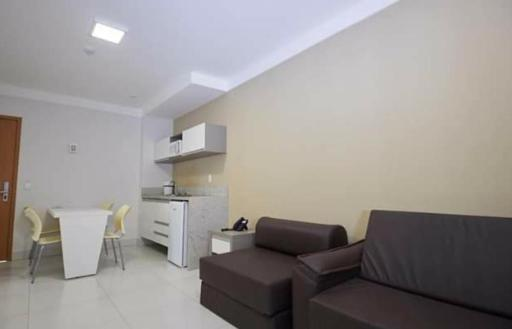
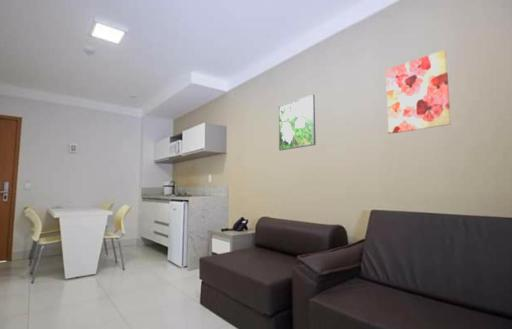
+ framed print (295, 124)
+ wall art (415, 94)
